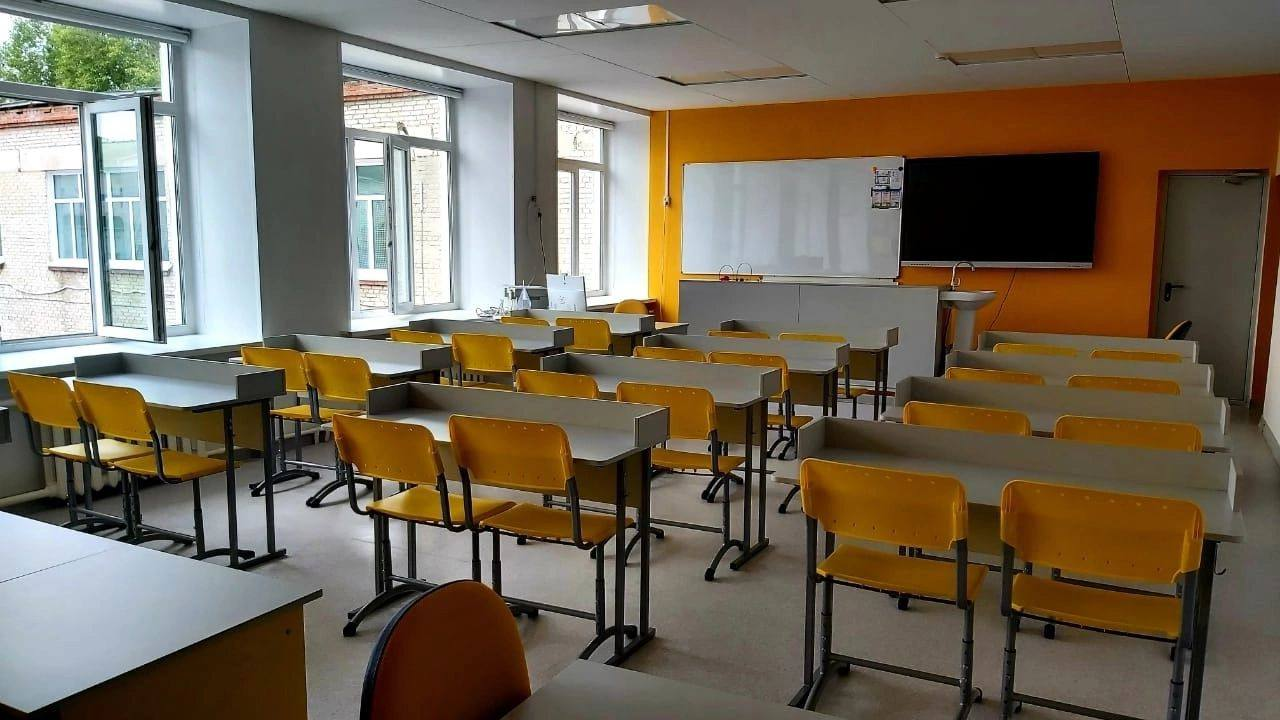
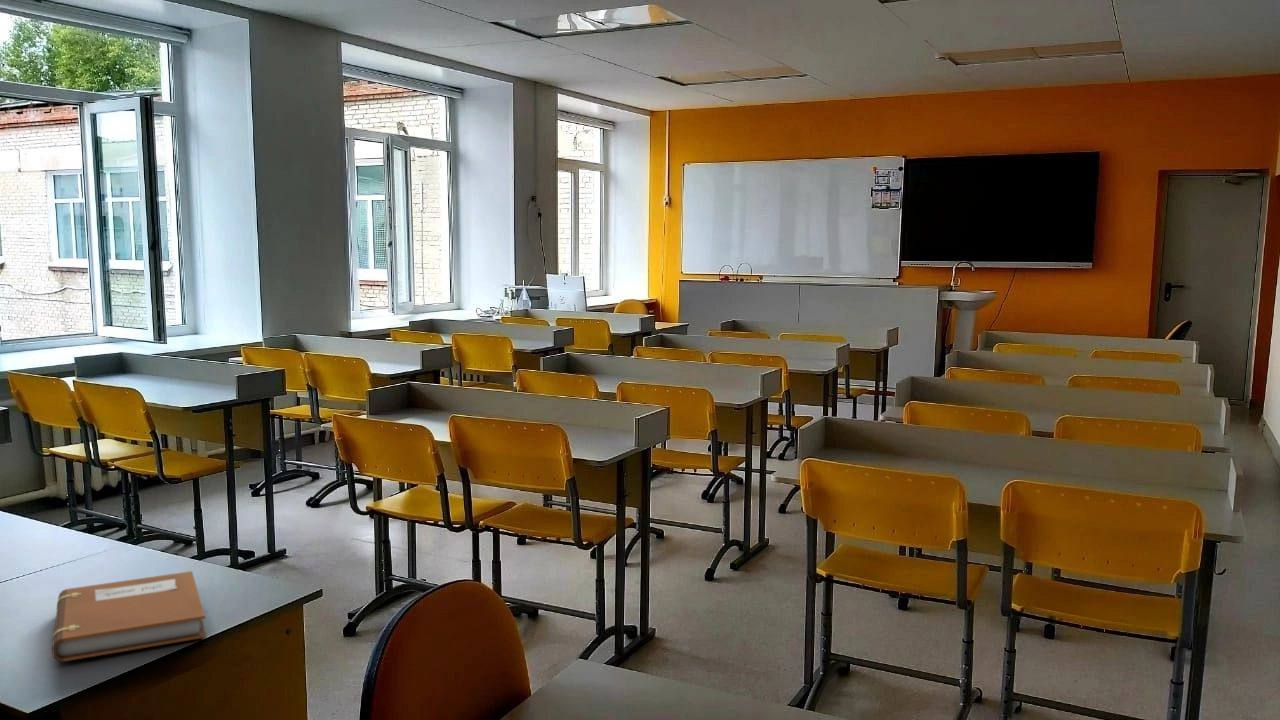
+ notebook (128, 611)
